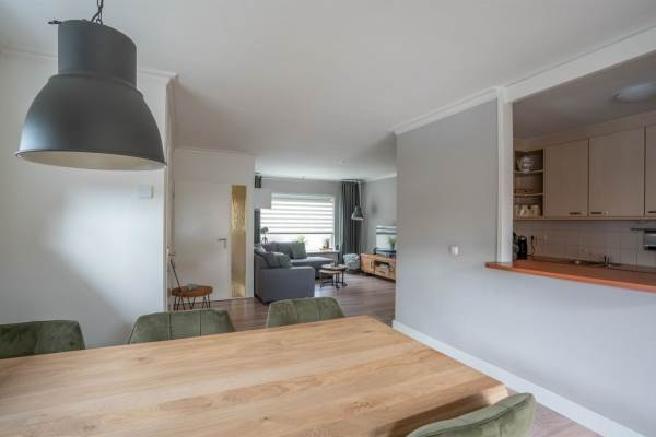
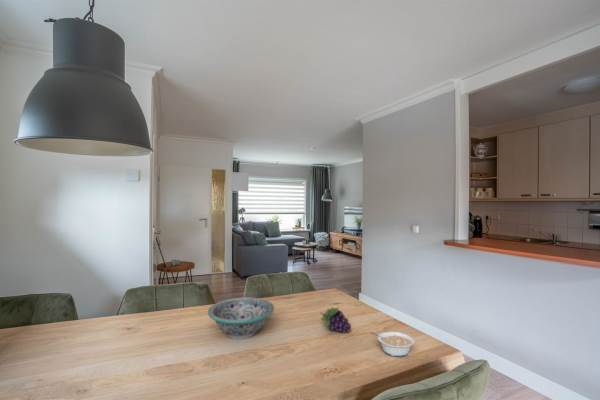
+ fruit (335, 318)
+ decorative bowl (241, 320)
+ legume (394, 343)
